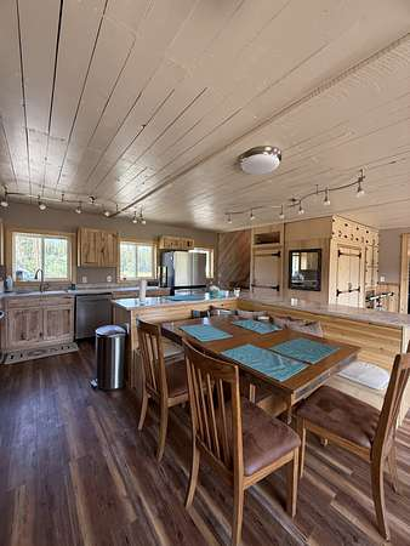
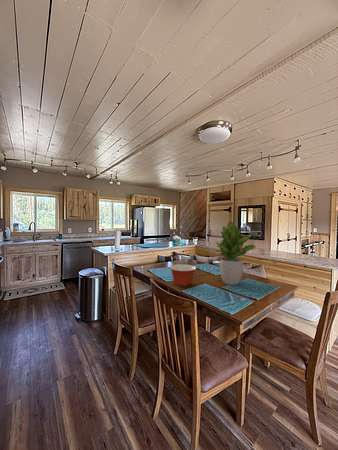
+ potted plant (232, 252)
+ mixing bowl (182, 275)
